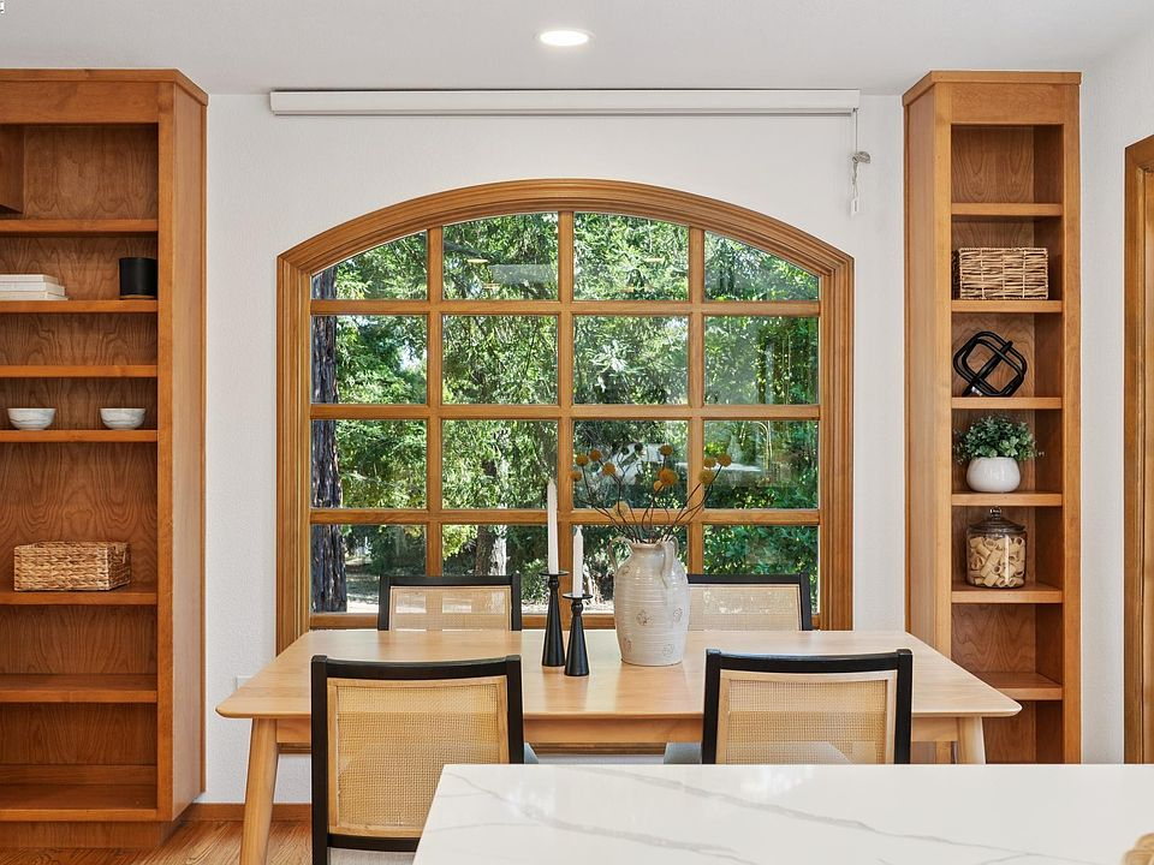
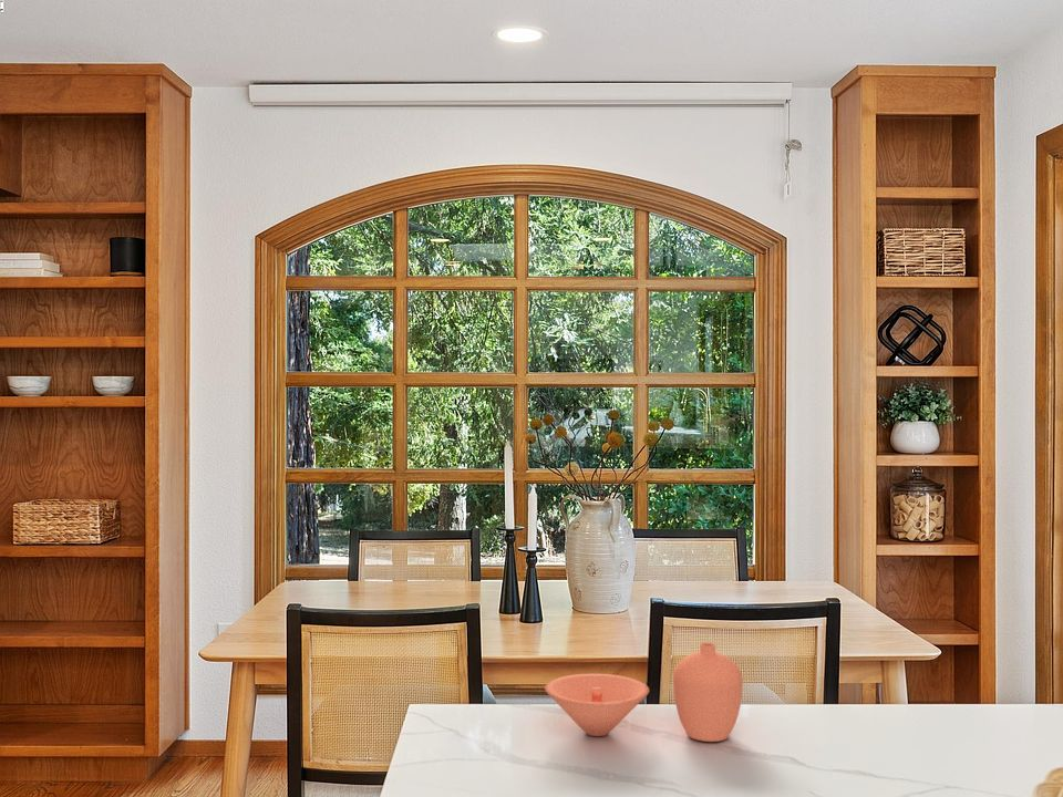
+ decorative bowl (642, 687)
